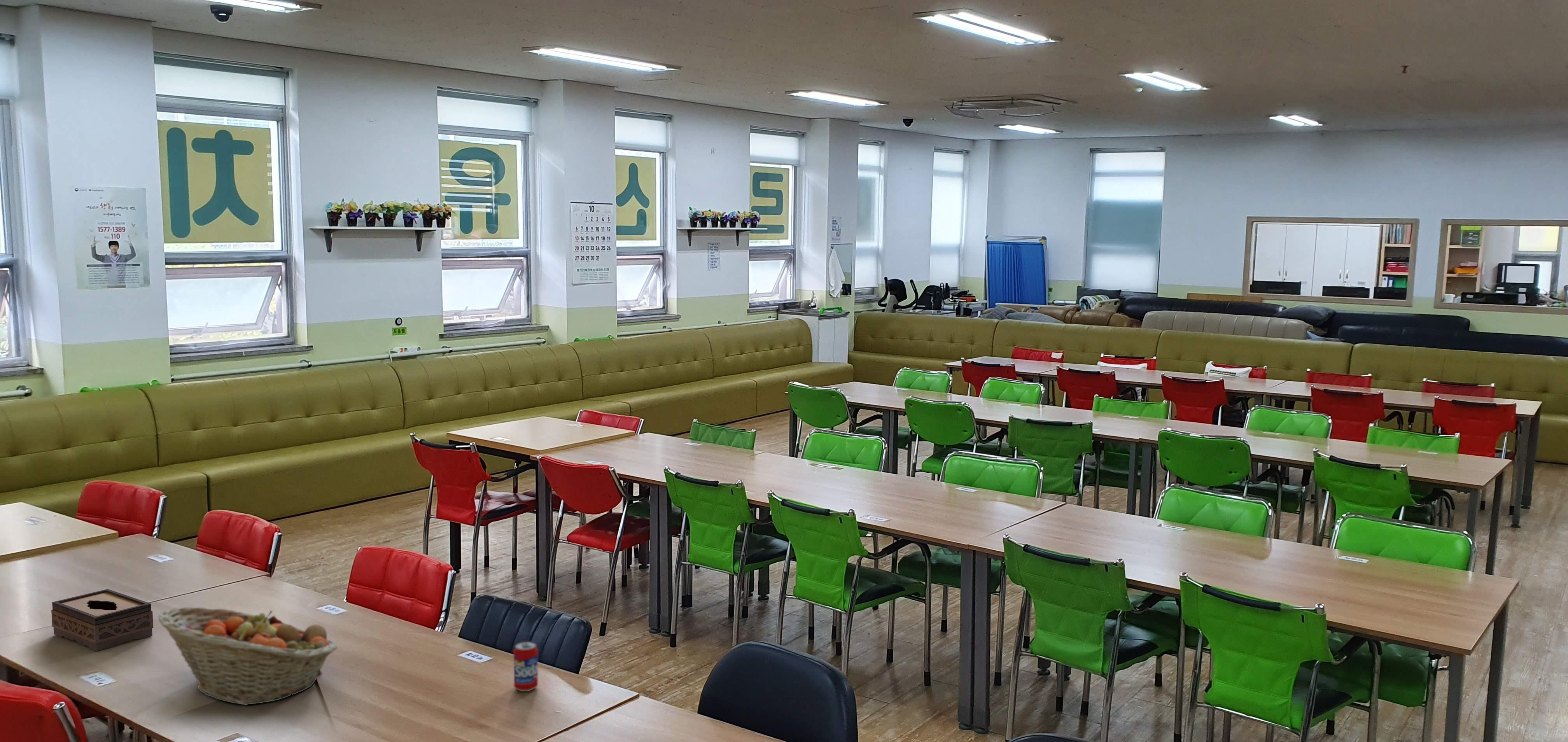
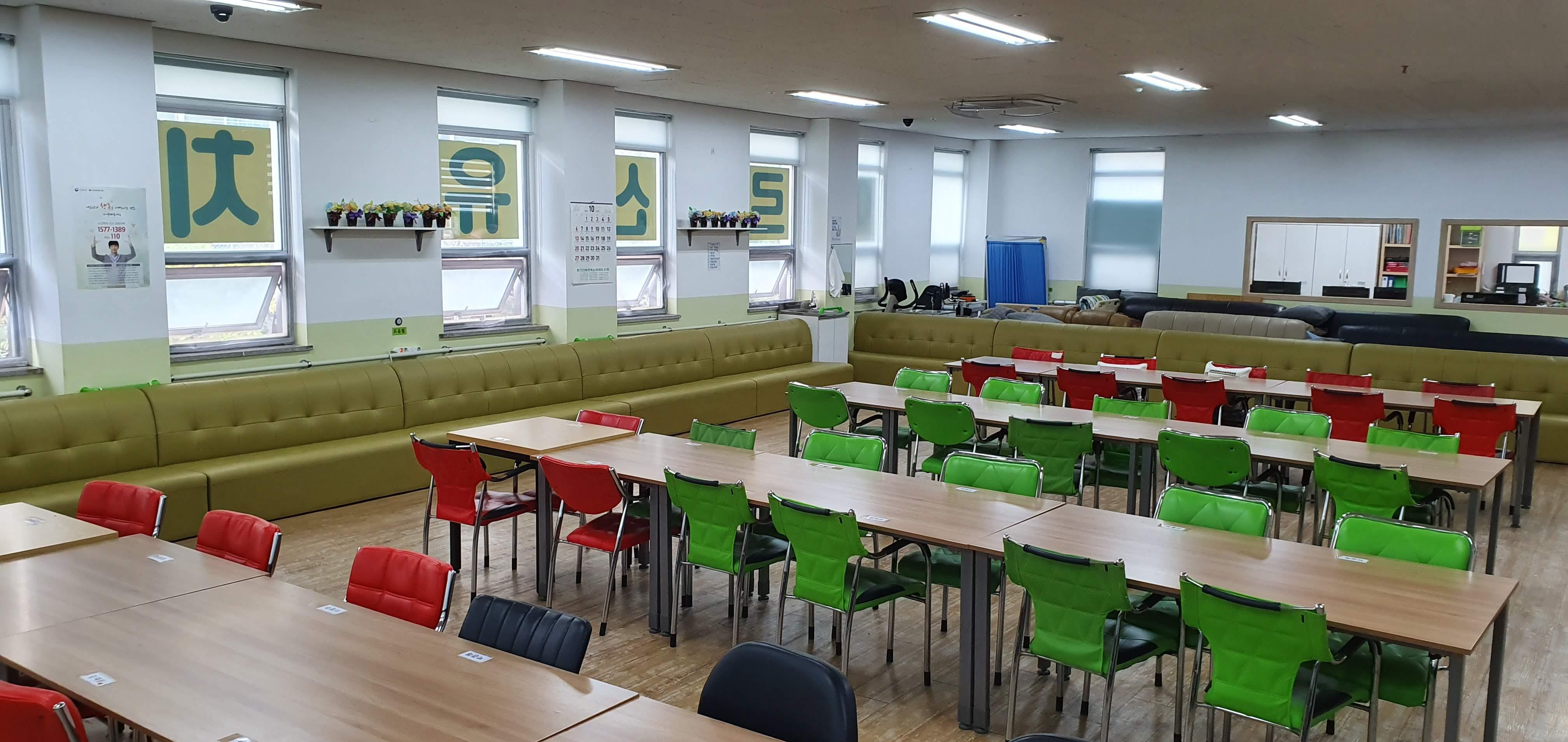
- beverage can (526, 667)
- tissue box (102, 619)
- fruit basket (248, 645)
